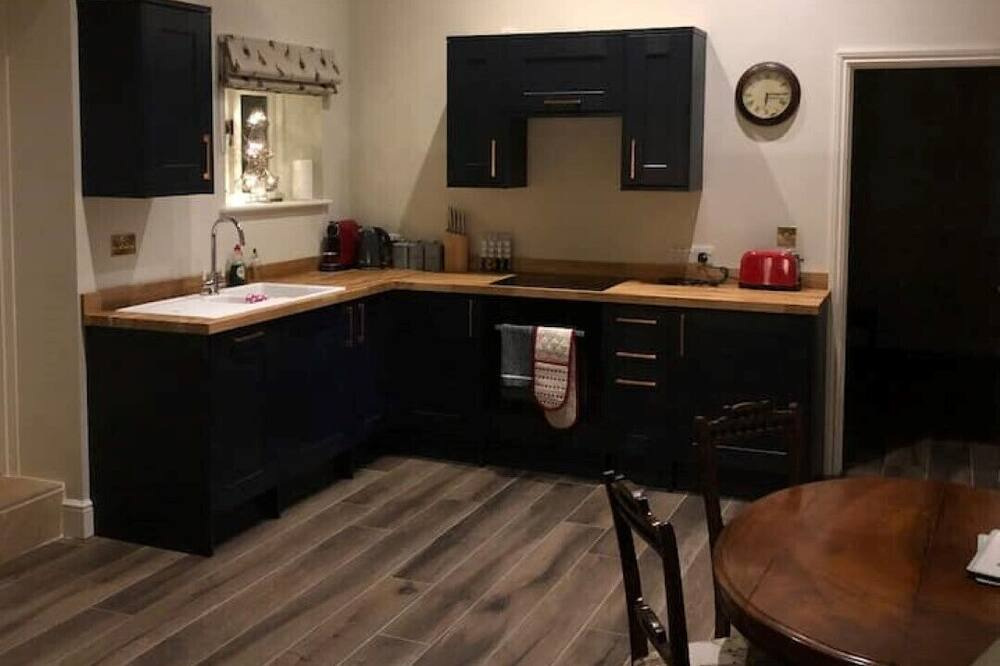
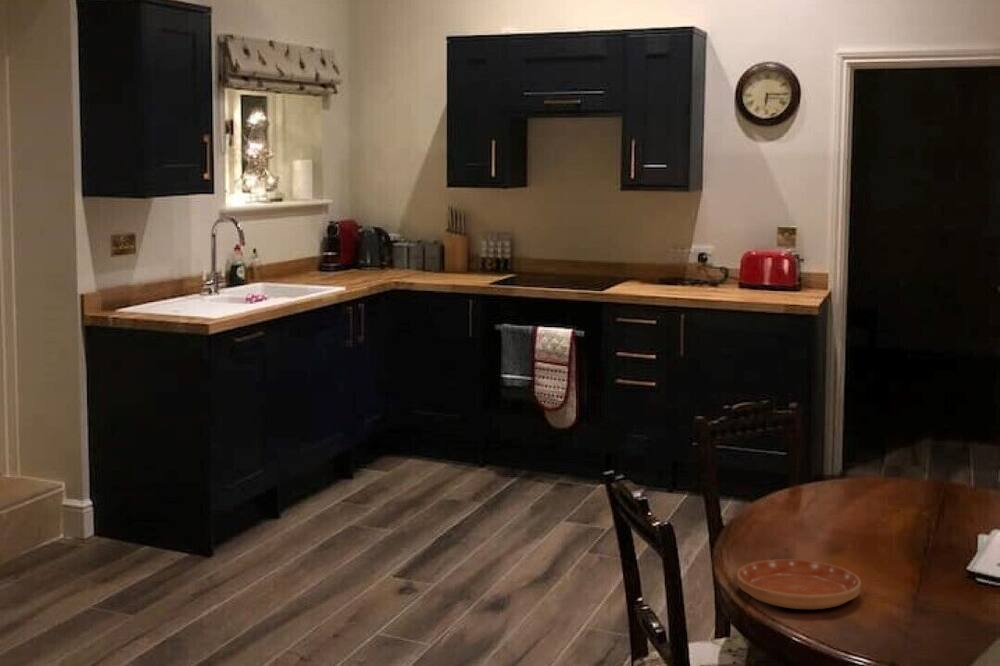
+ saucer (797, 585)
